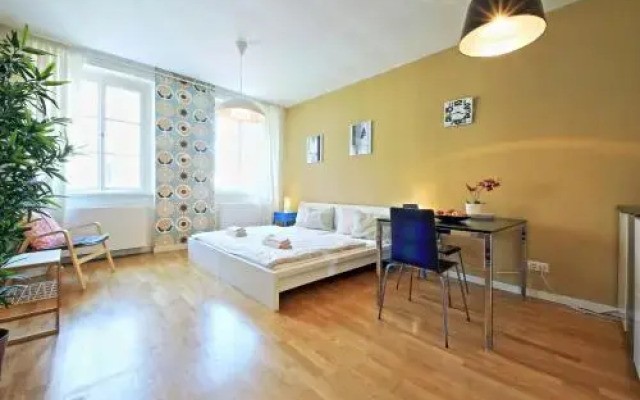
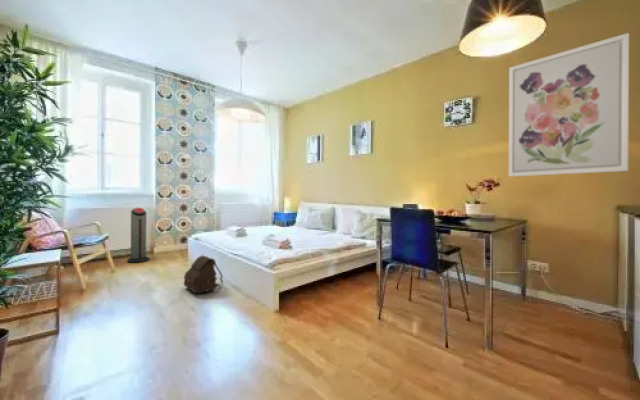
+ satchel (204, 272)
+ wall art (562, 113)
+ air purifier (138, 233)
